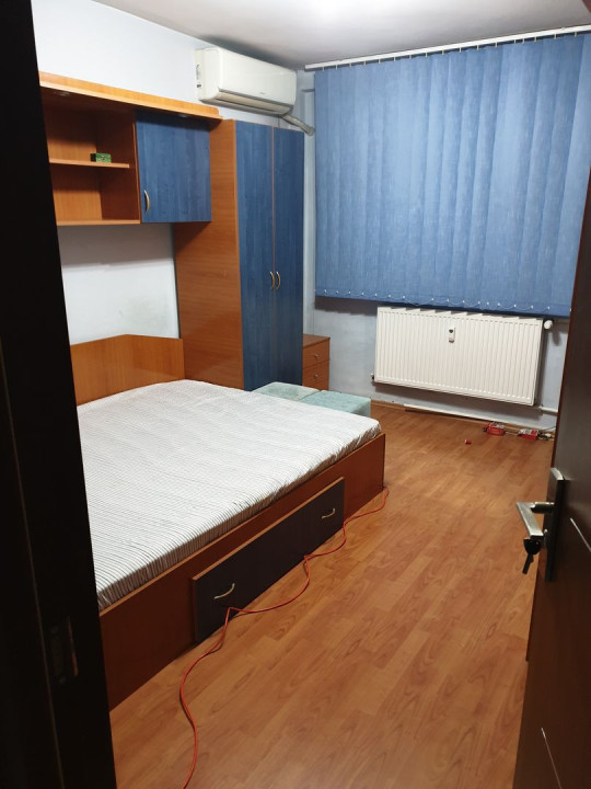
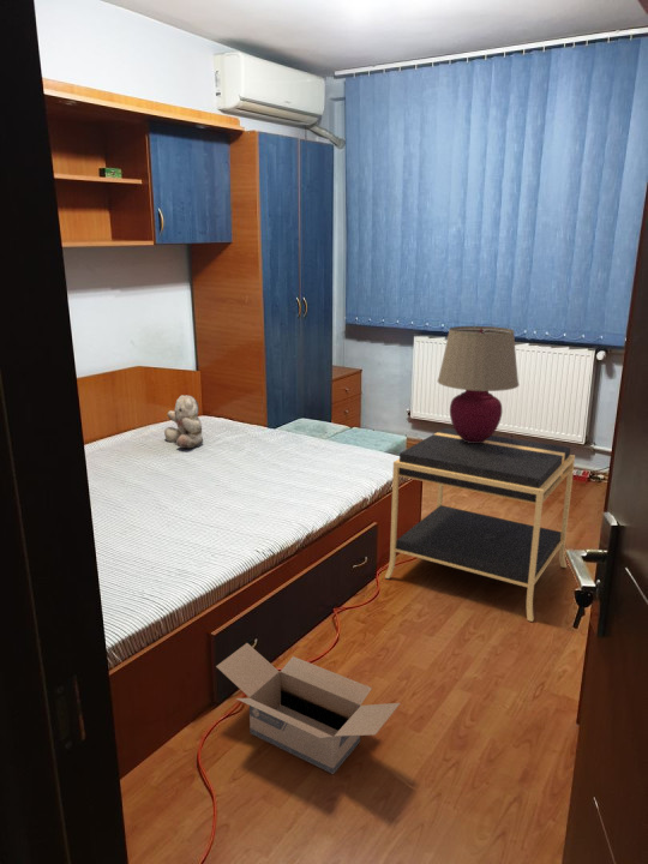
+ cardboard box (305, 709)
+ table lamp (476, 385)
+ teddy bear (179, 420)
+ nightstand (480, 514)
